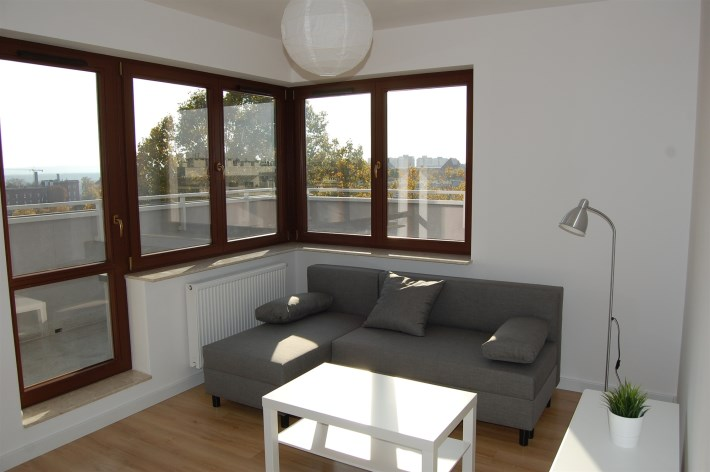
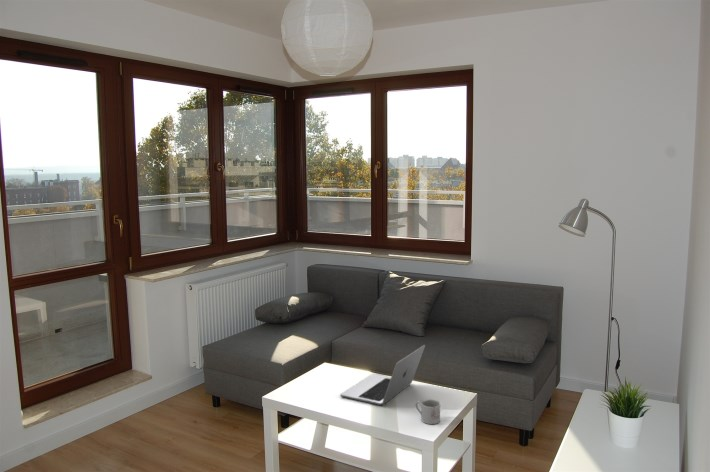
+ mug (427, 411)
+ laptop (383, 376)
